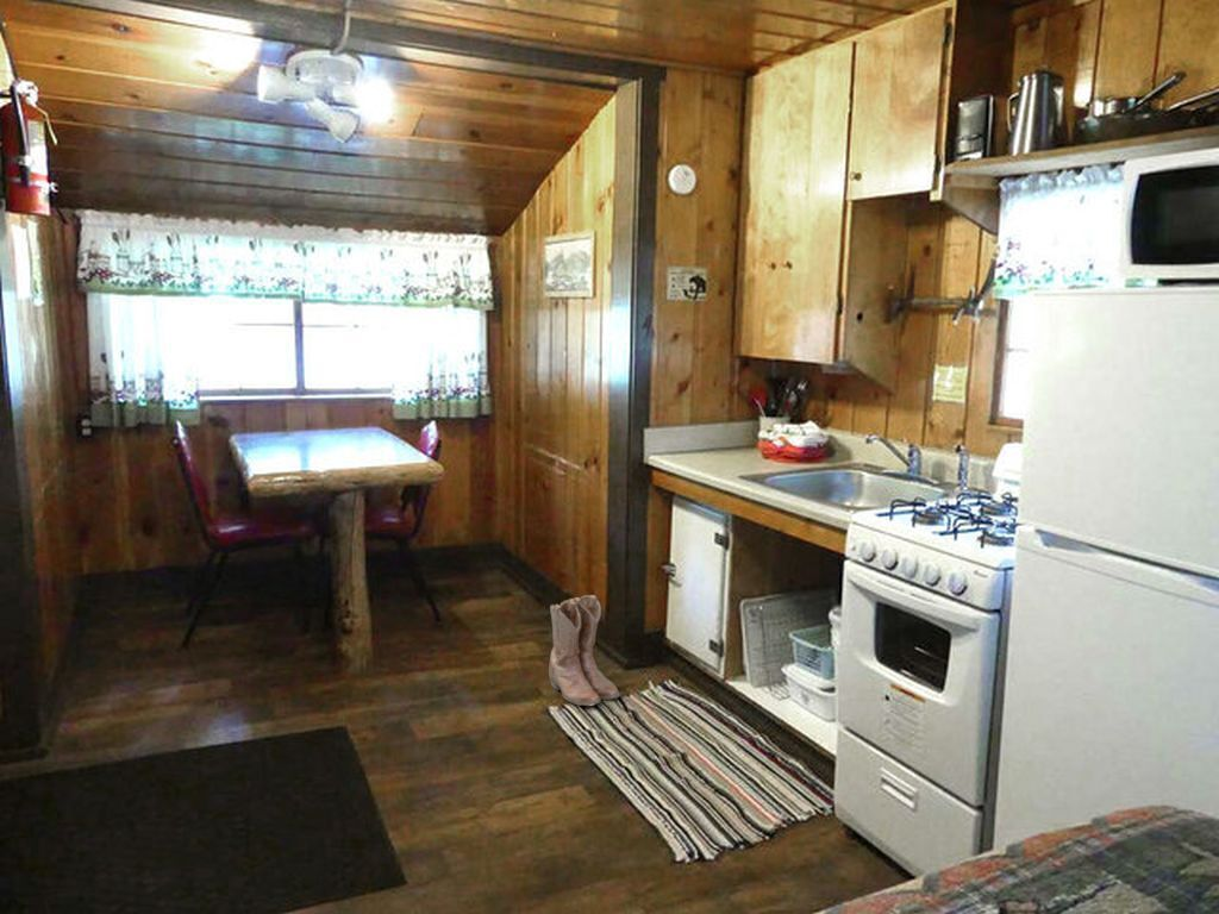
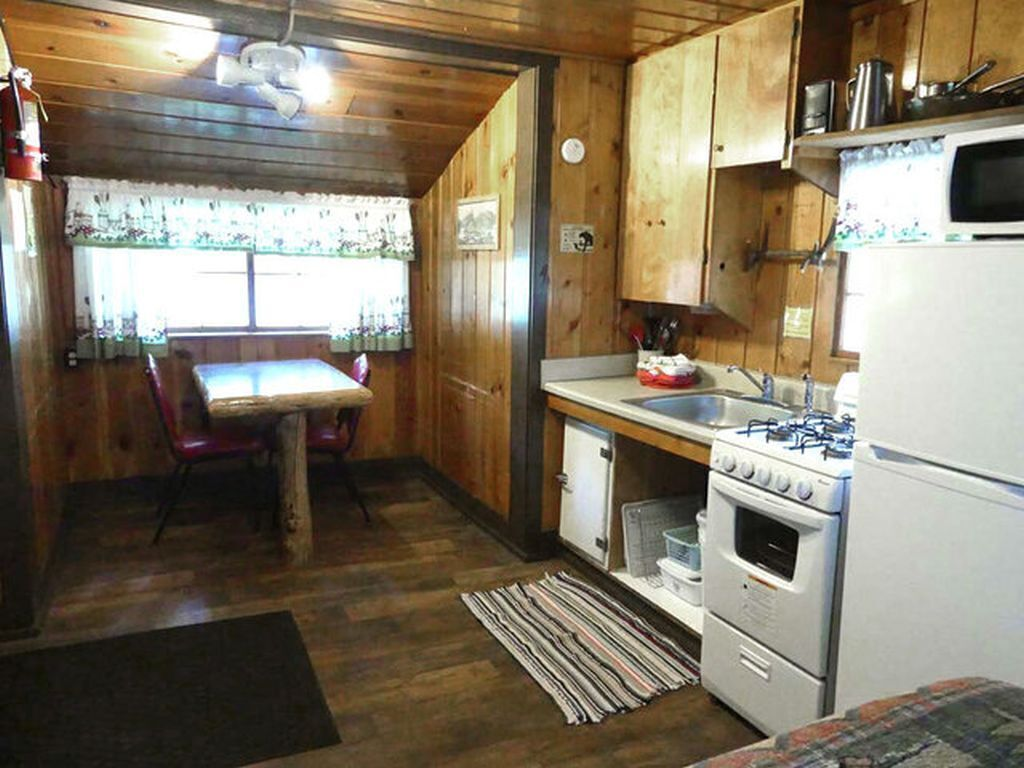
- boots (585, 646)
